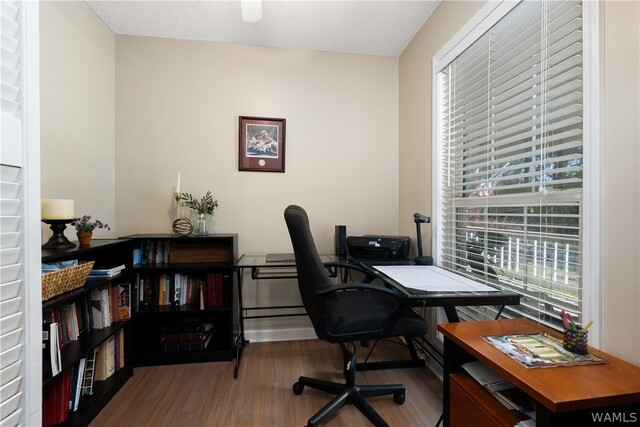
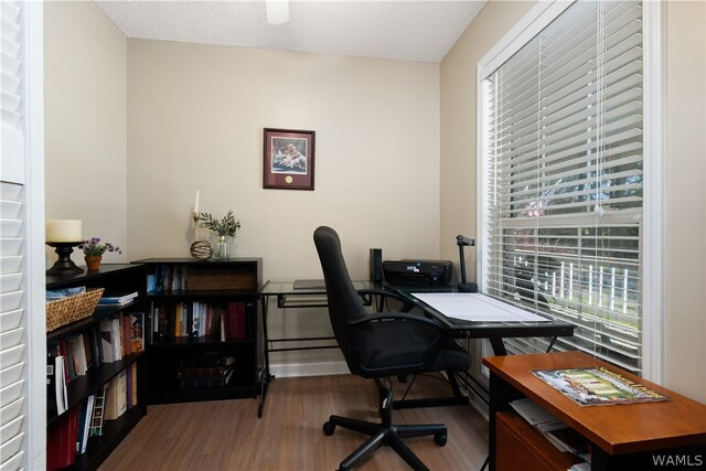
- pen holder (573, 331)
